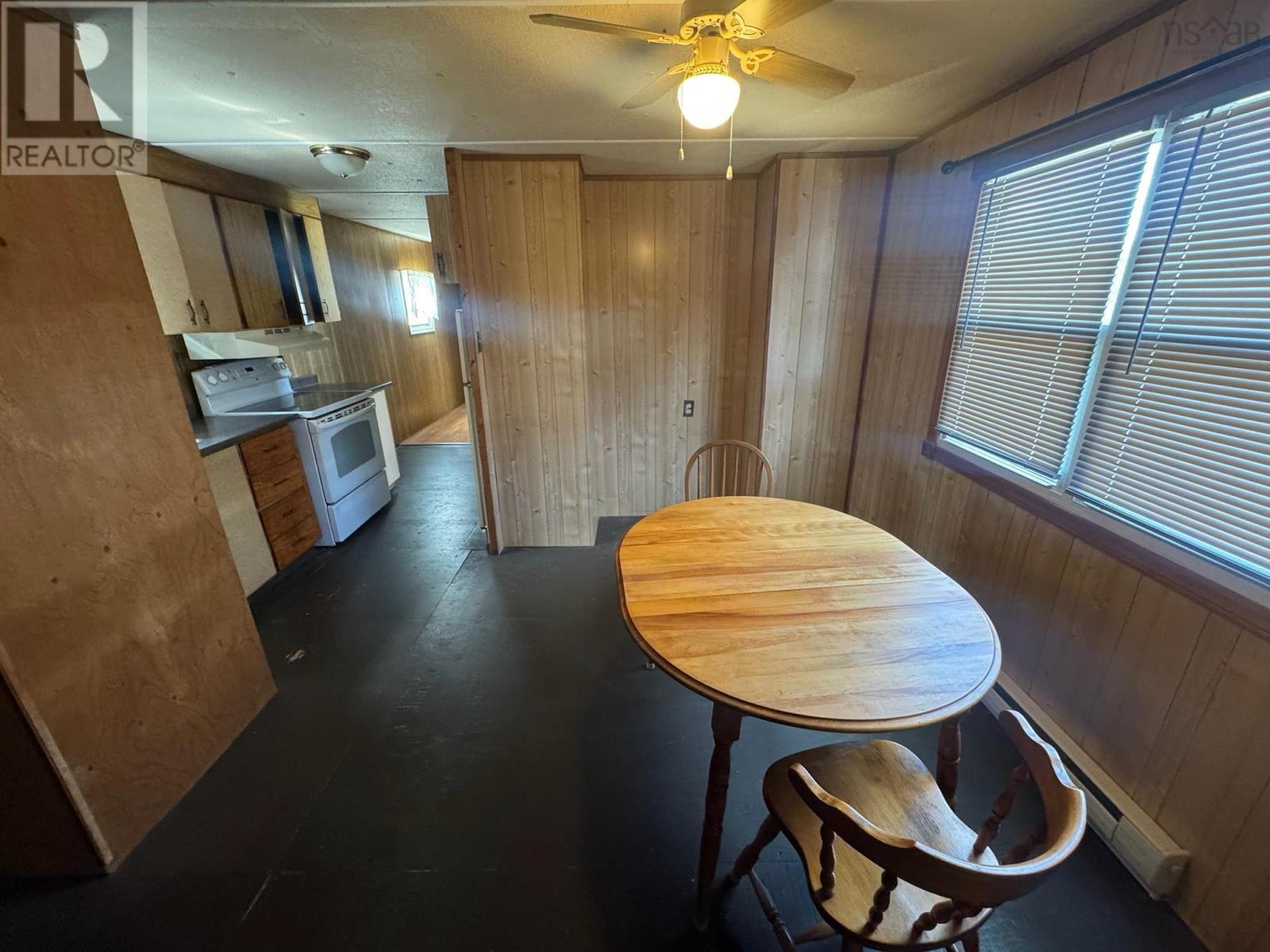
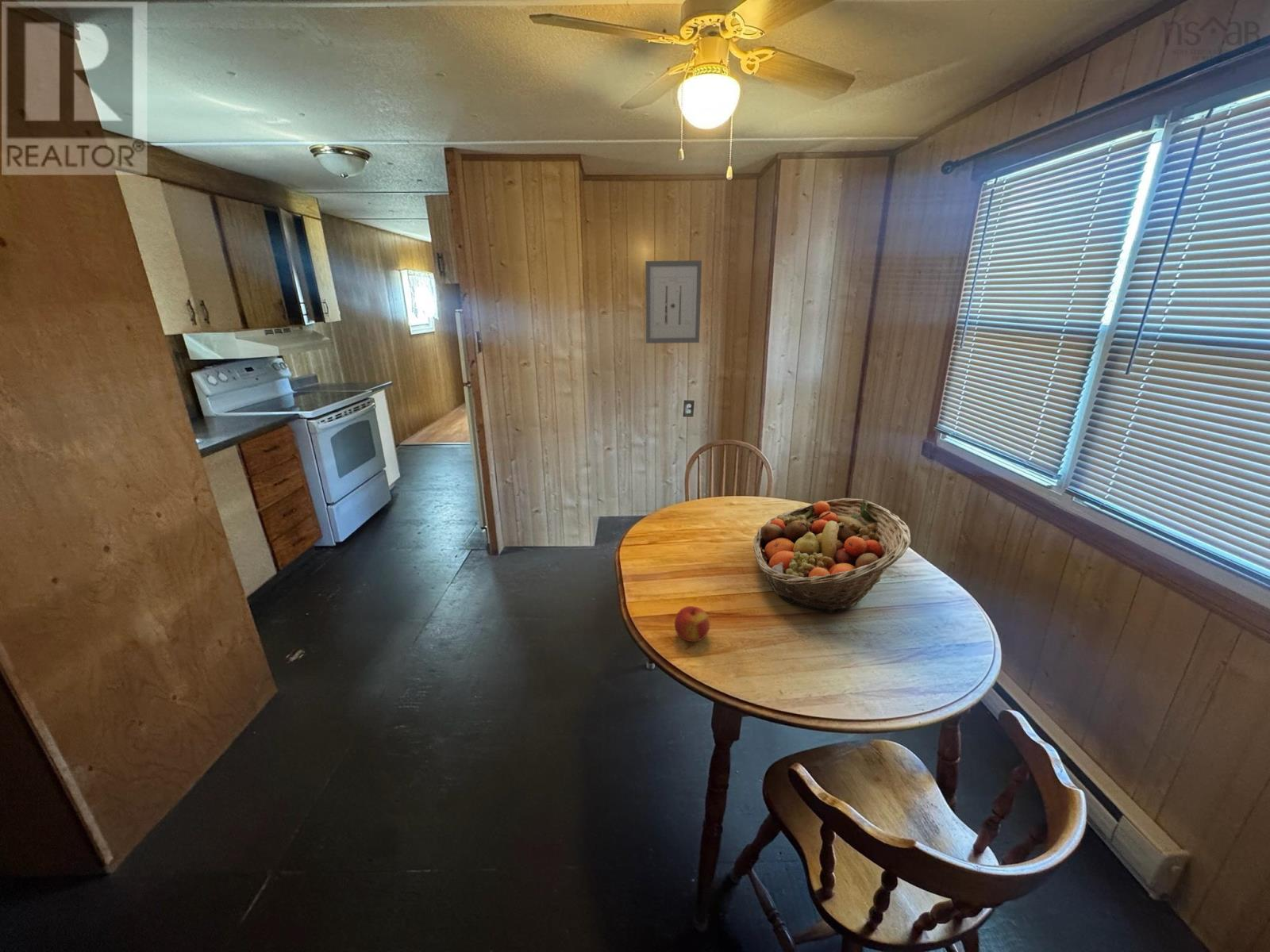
+ apple (692, 623)
+ wall art (672, 302)
+ fruit basket (824, 548)
